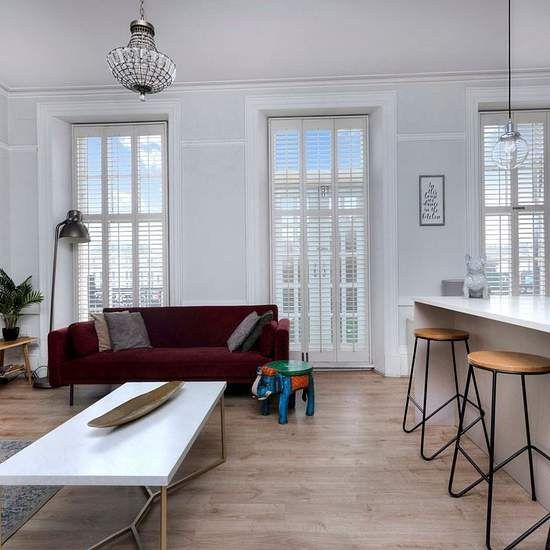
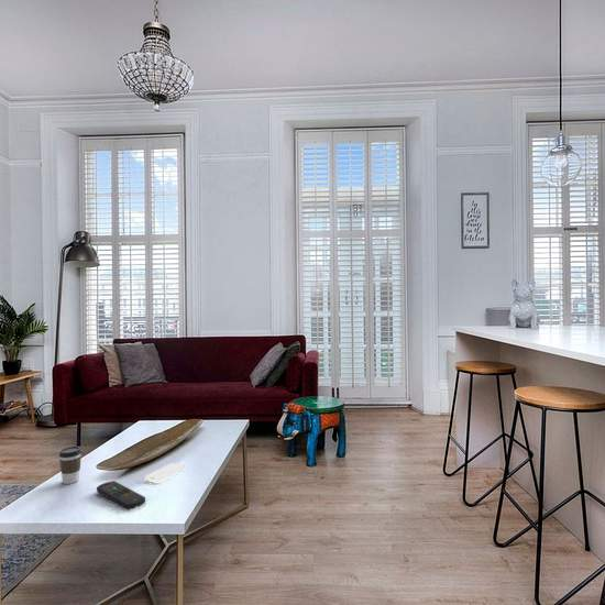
+ coffee cup (70, 464)
+ smartphone (165, 472)
+ remote control (120, 494)
